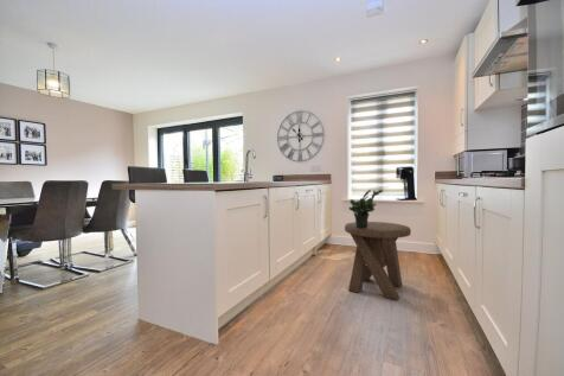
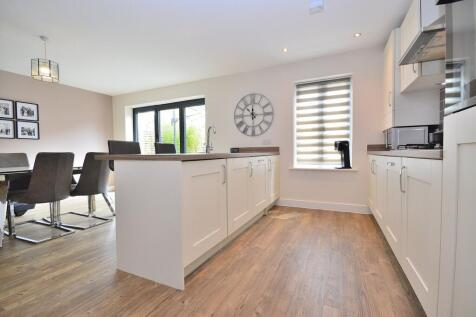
- music stool (376, 256)
- potted plant (366, 208)
